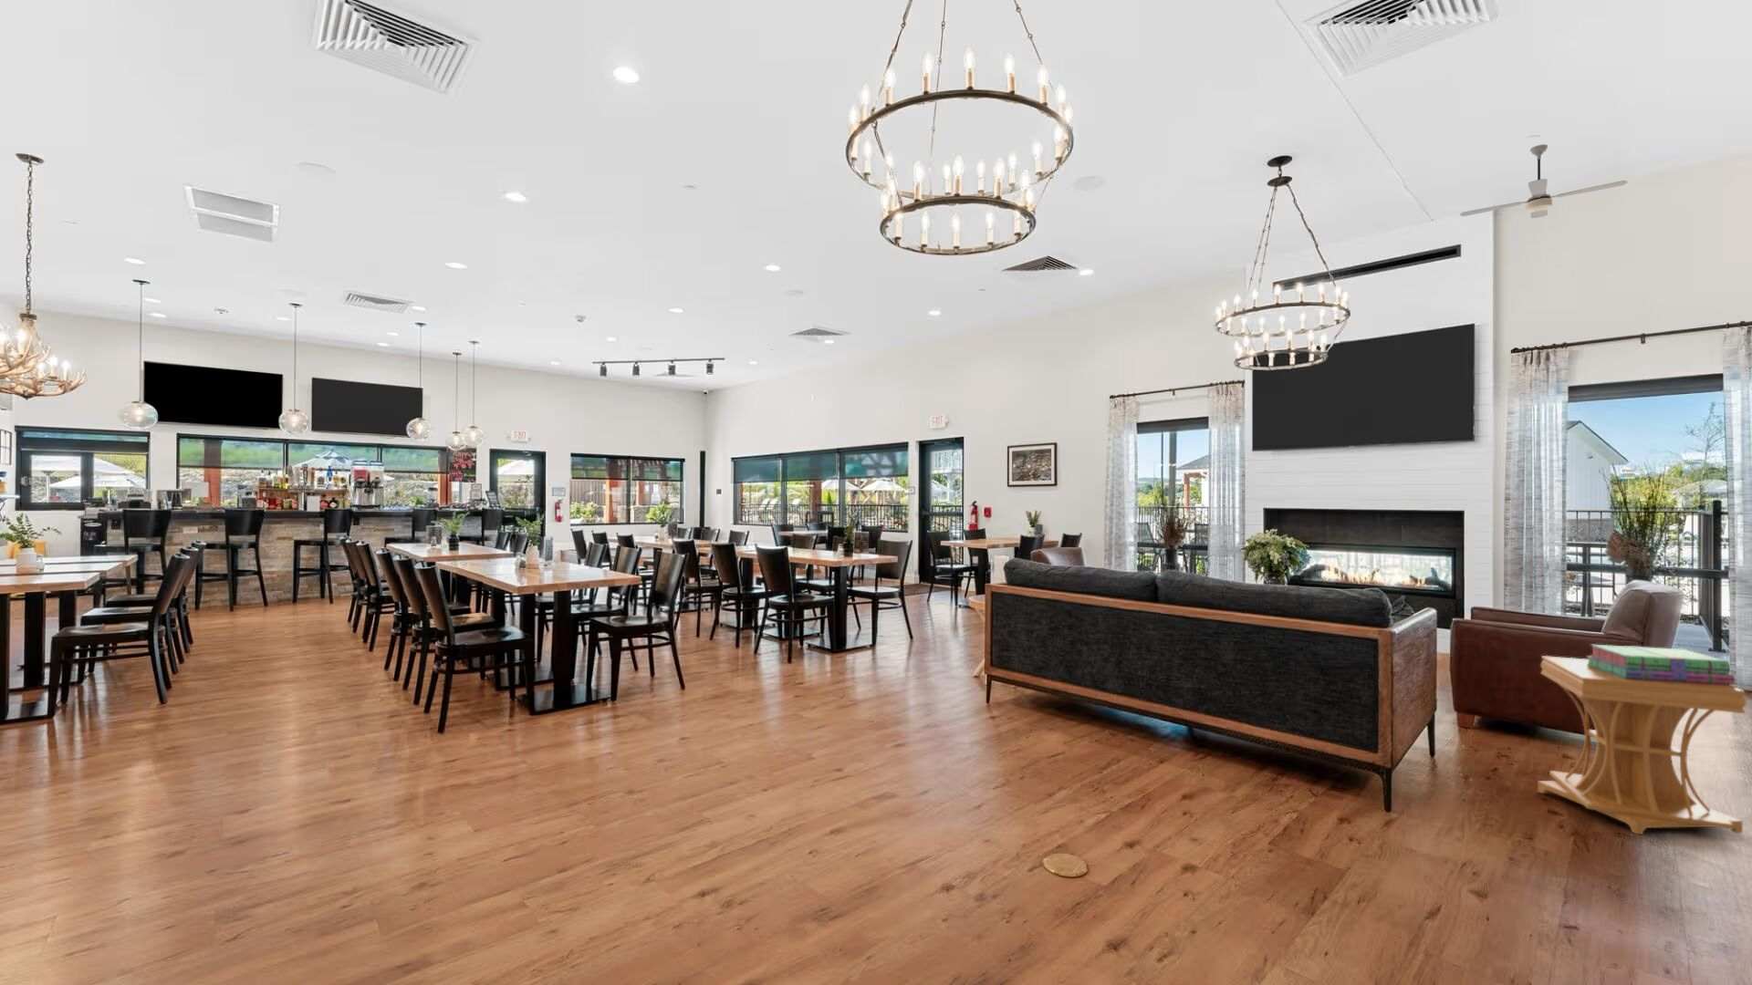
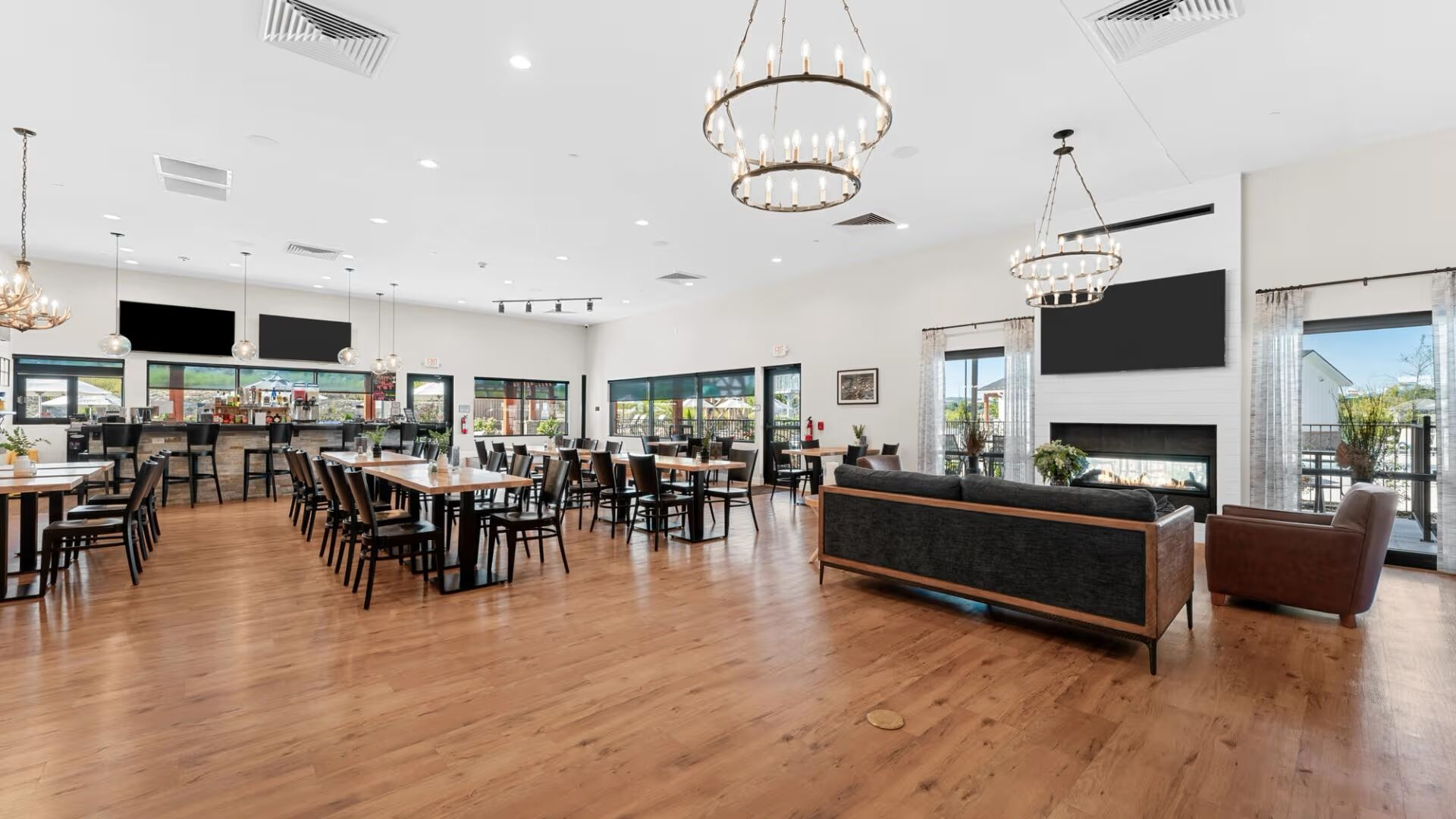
- side table (1633, 741)
- stack of books (1656, 663)
- ceiling fan (1539, 178)
